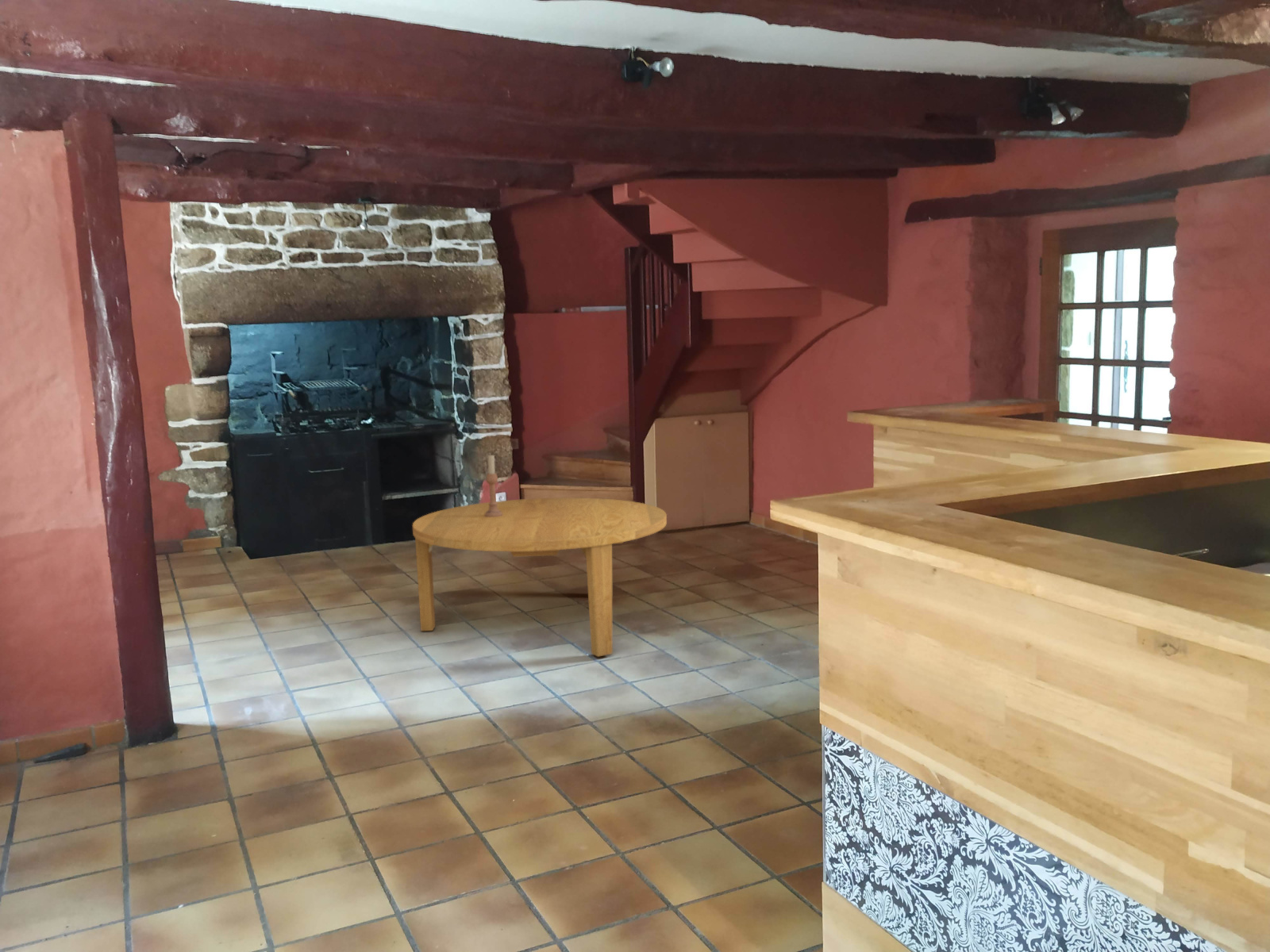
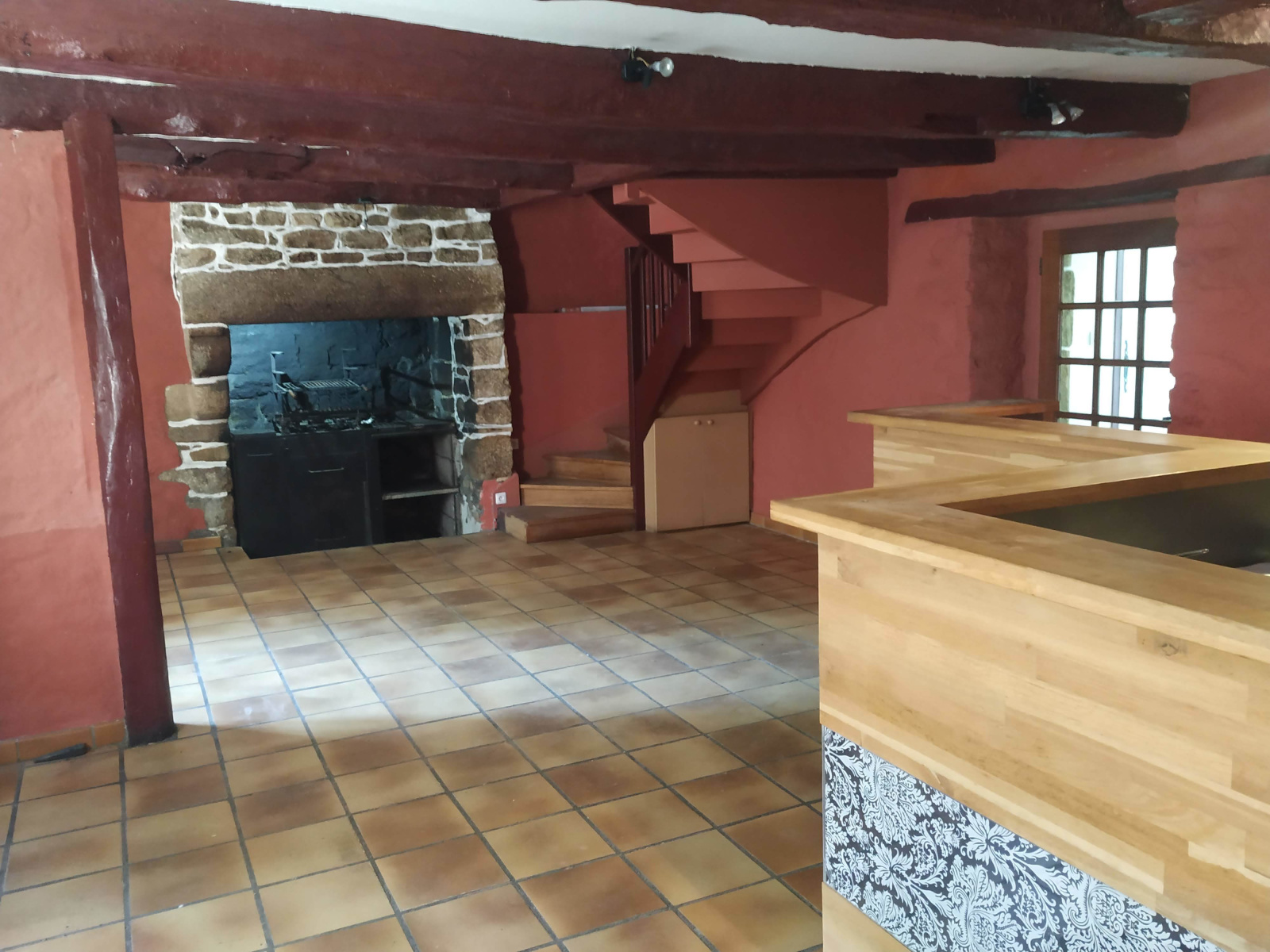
- candlestick (492, 484)
- dining table (542, 555)
